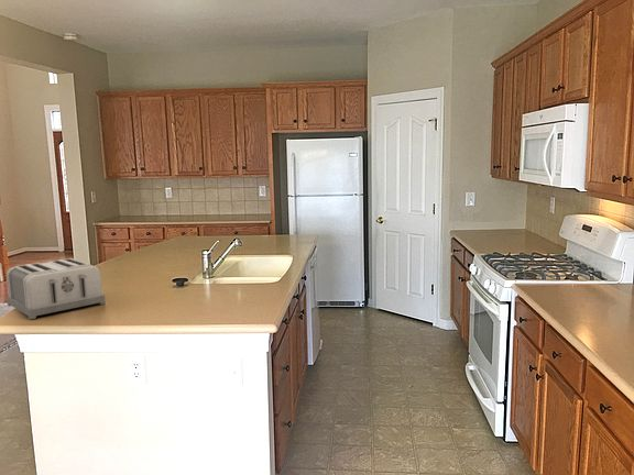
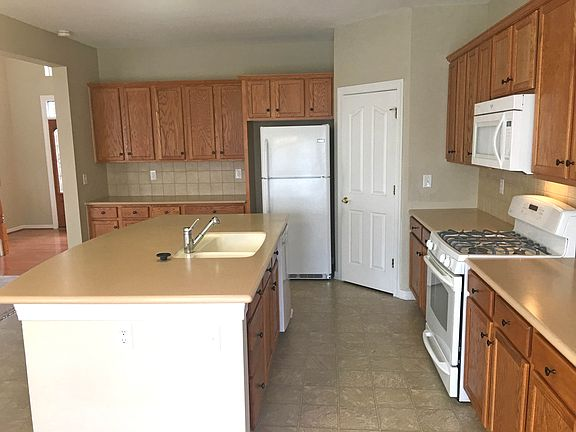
- toaster (55, 285)
